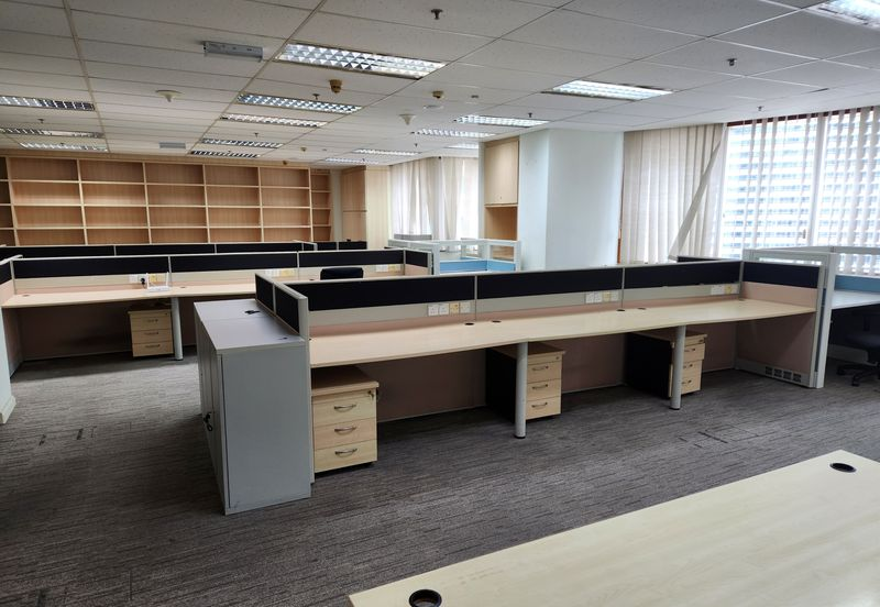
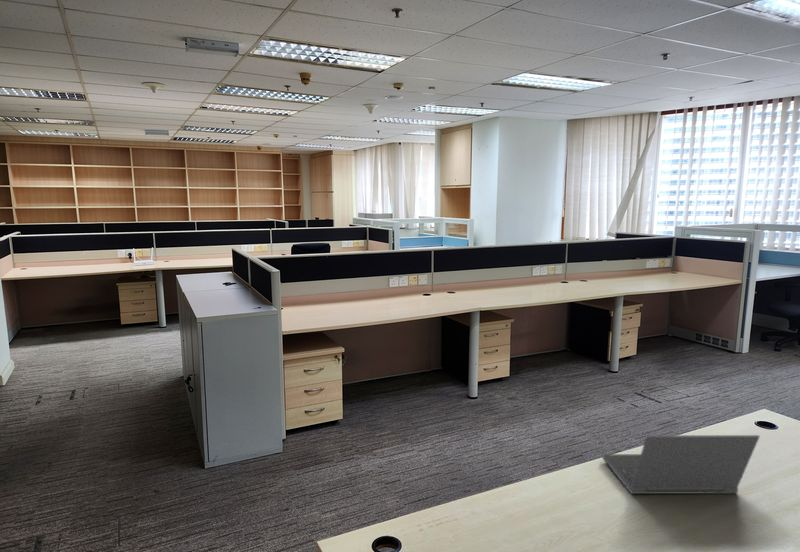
+ laptop computer (673, 448)
